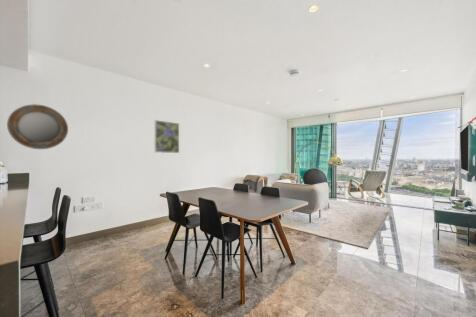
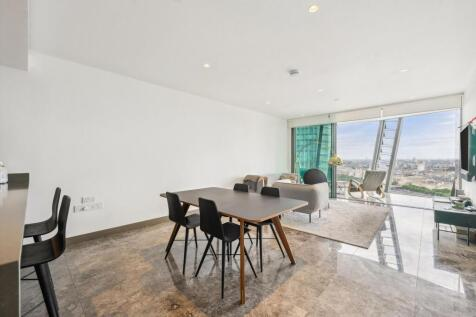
- home mirror (39, 127)
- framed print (167, 137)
